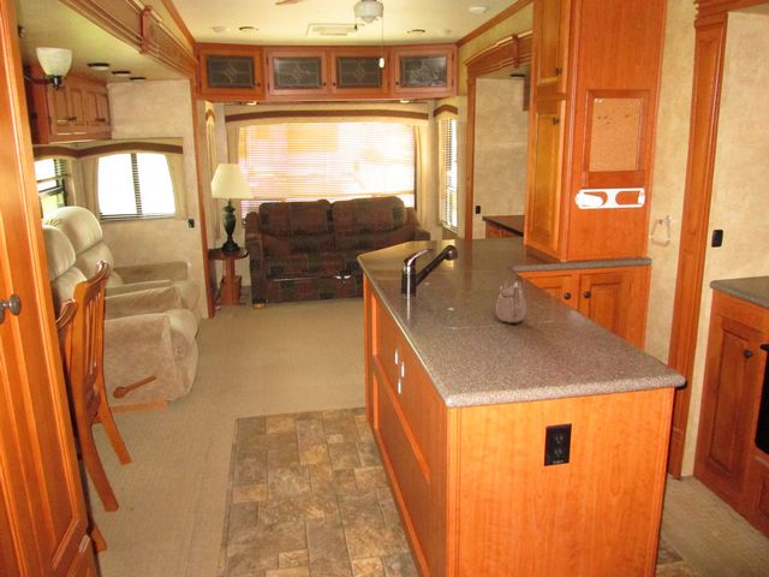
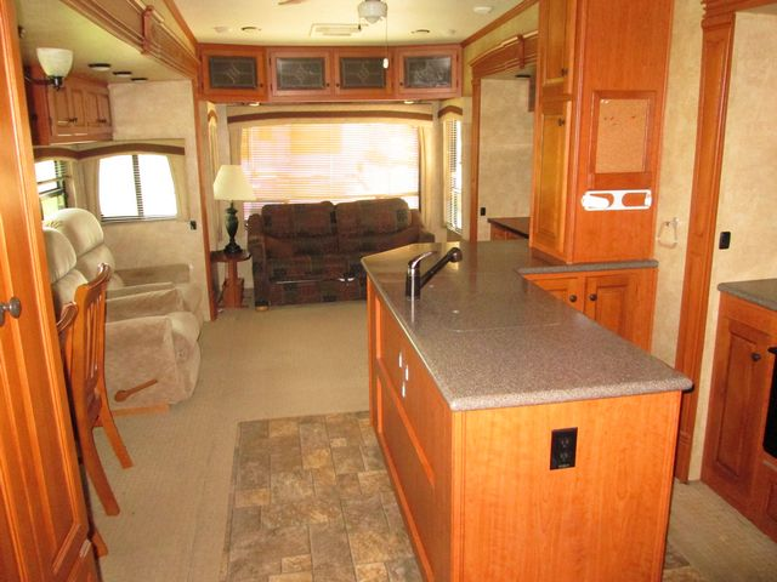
- teapot (512, 301)
